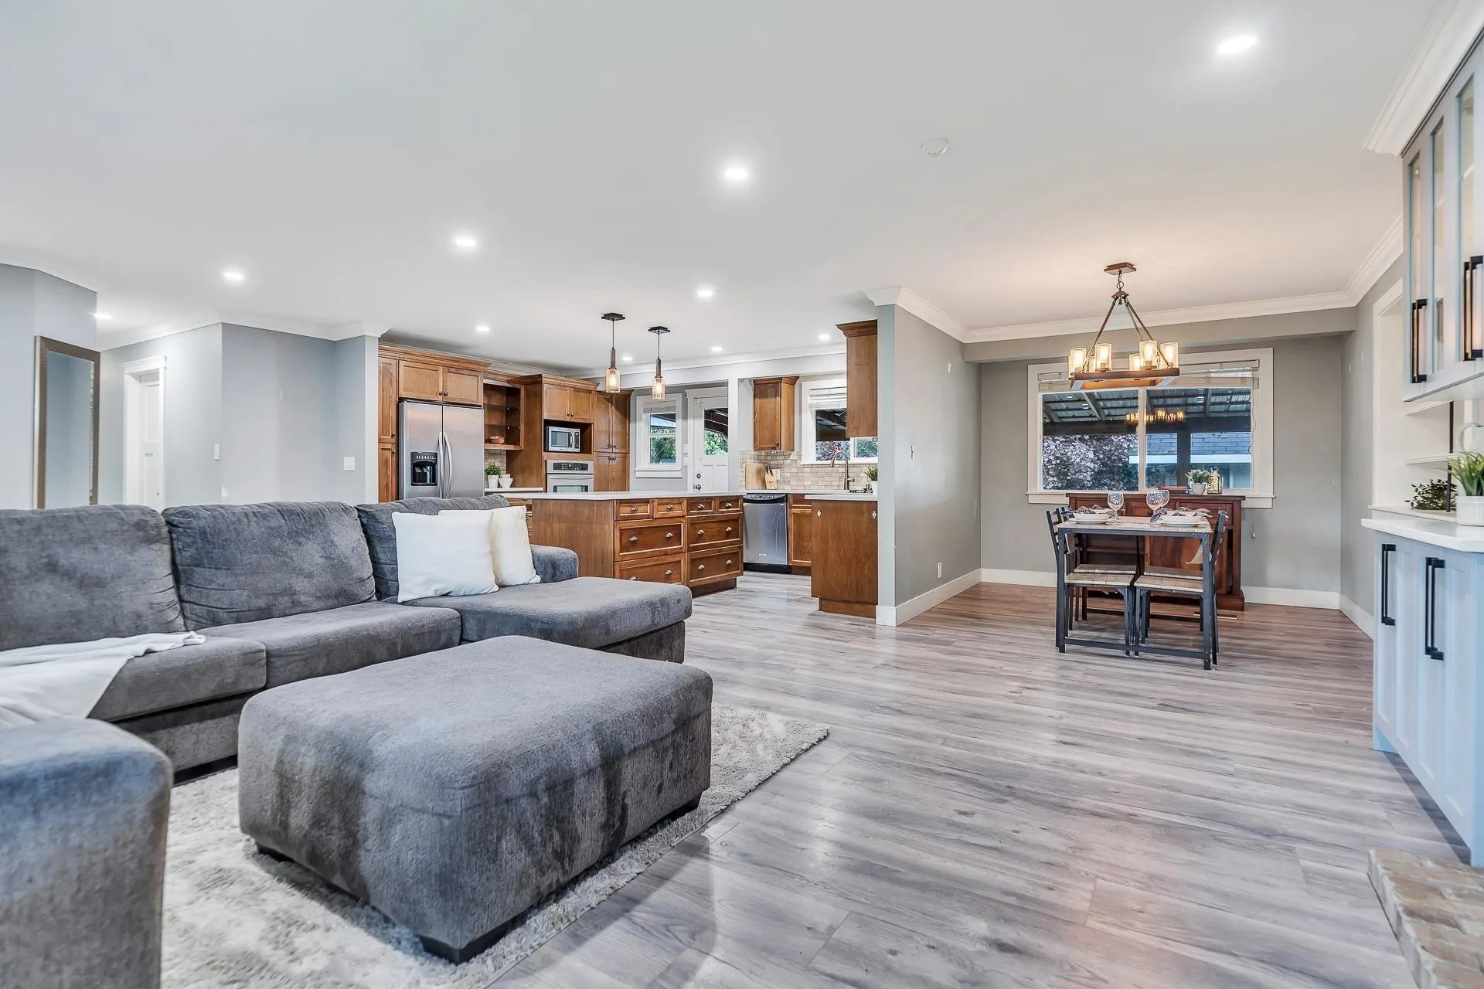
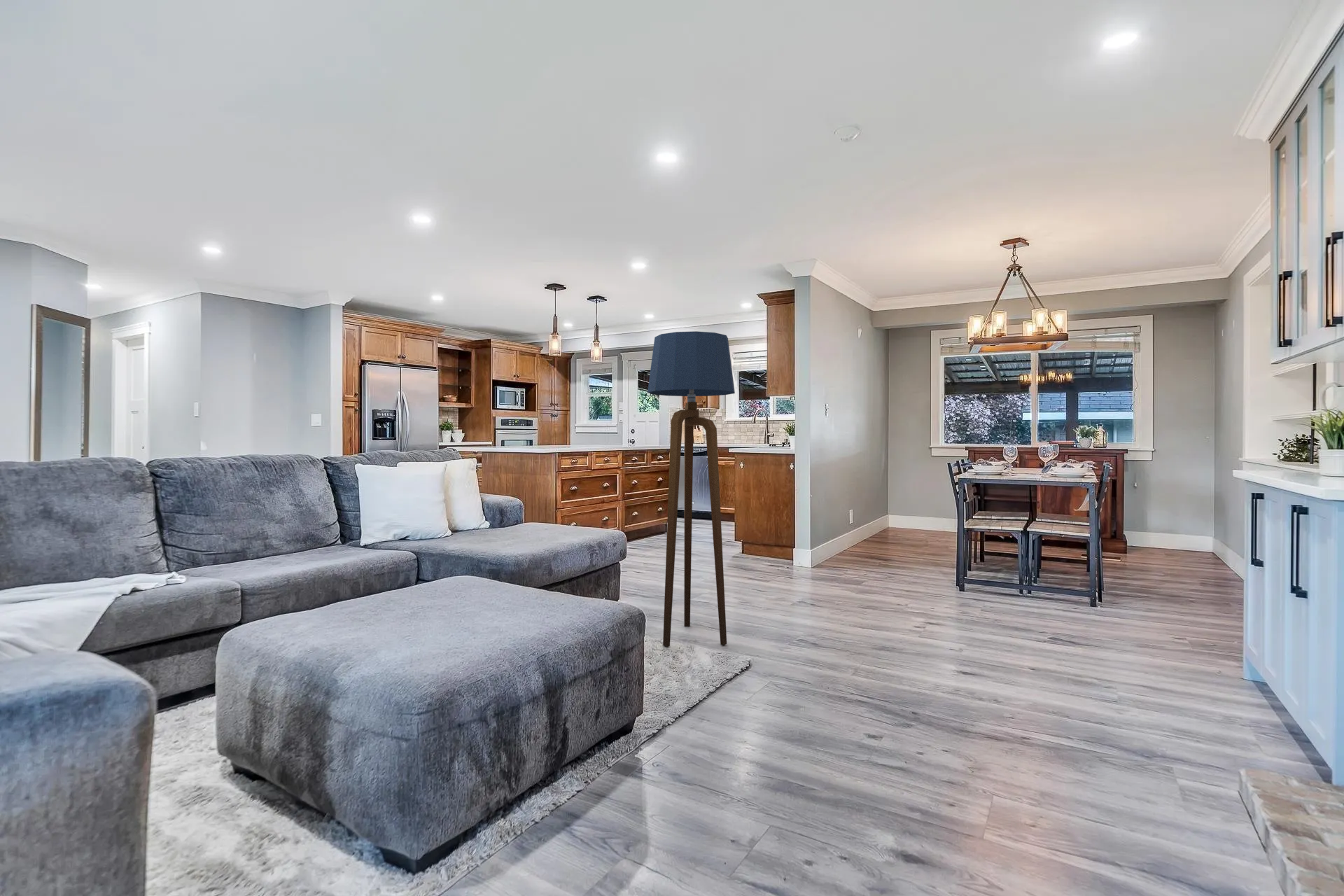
+ floor lamp (691, 486)
